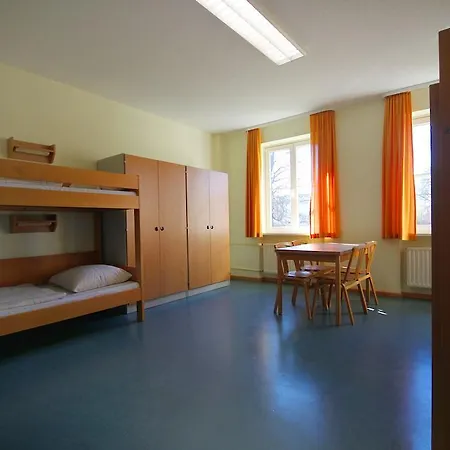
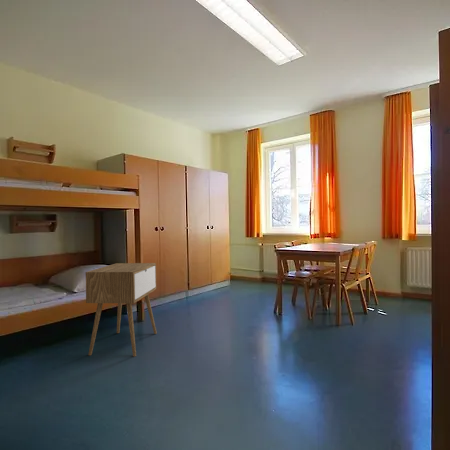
+ nightstand (126, 304)
